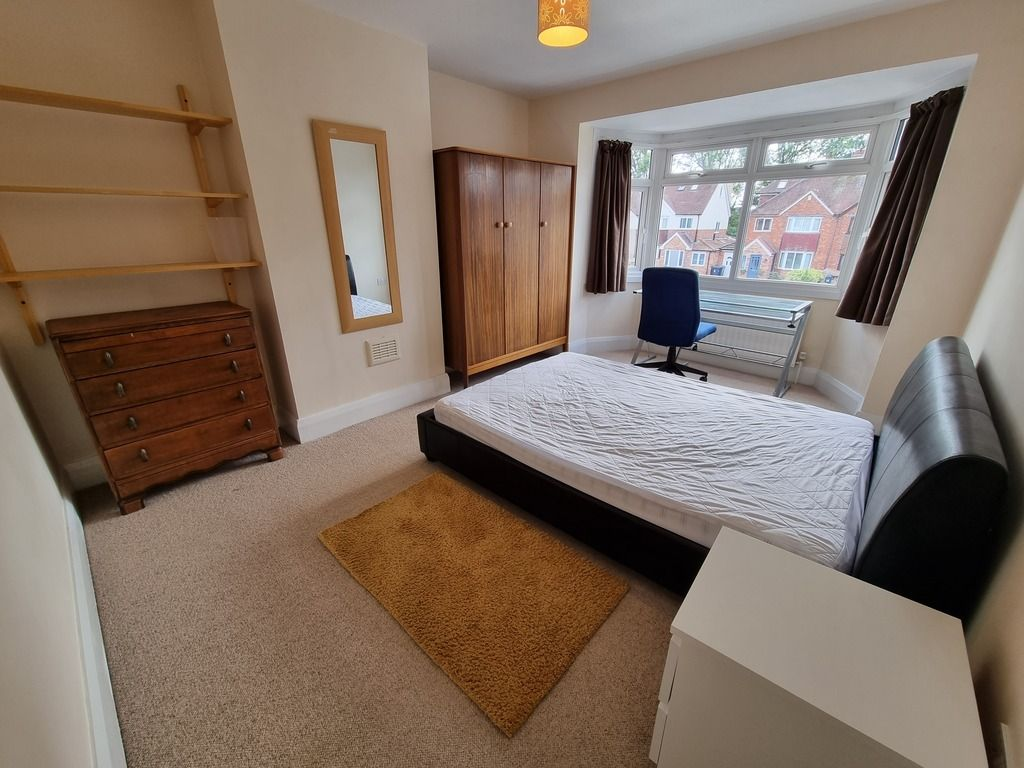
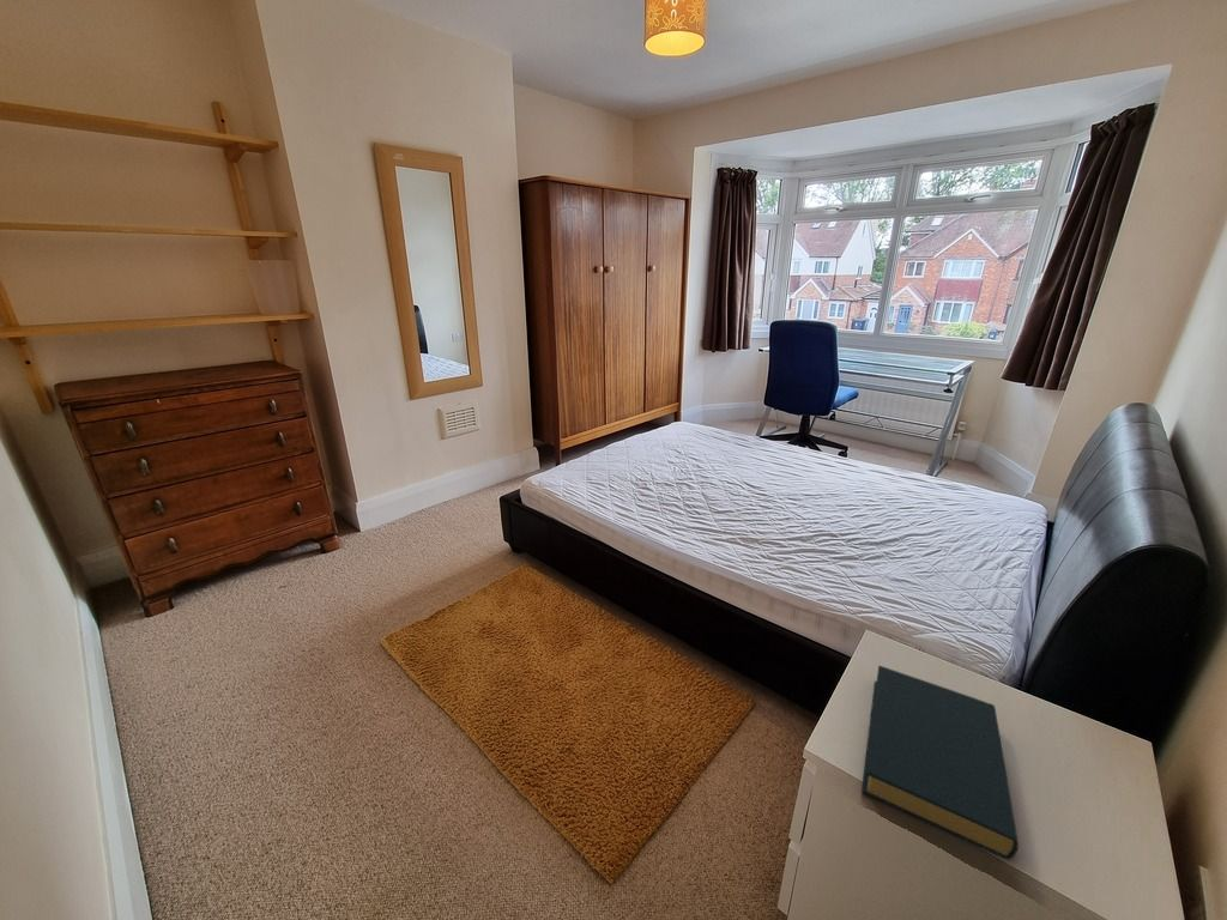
+ hardback book (933, 745)
